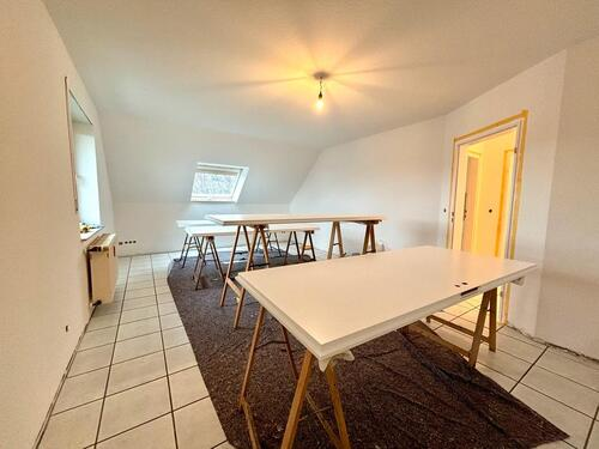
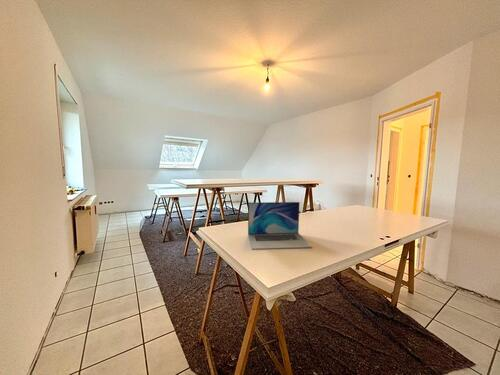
+ laptop (277, 223)
